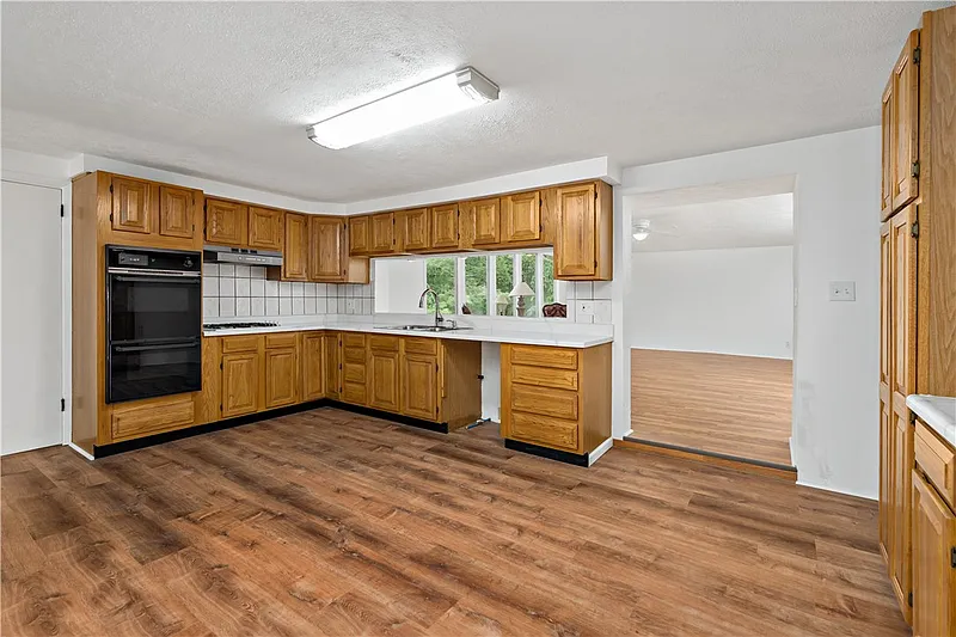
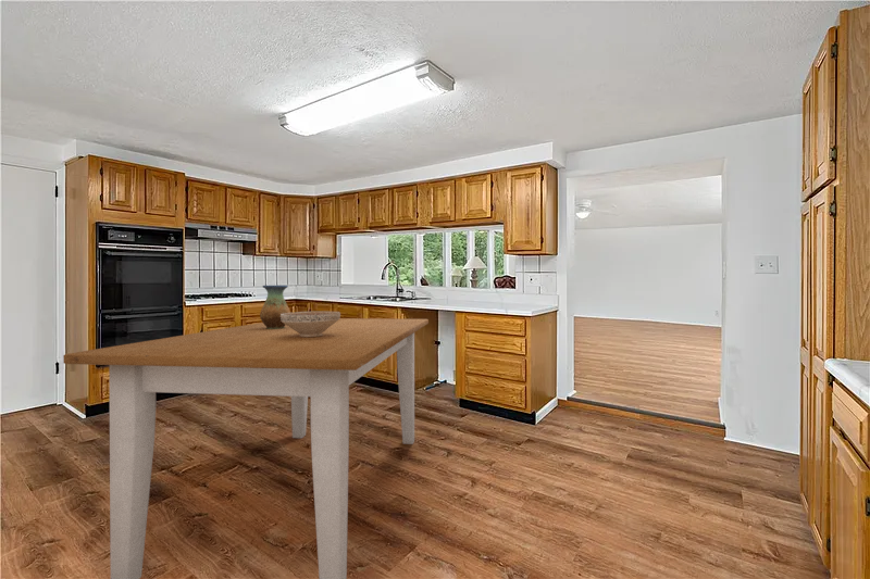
+ table (311, 412)
+ vase (275, 306)
+ decorative bowl (310, 324)
